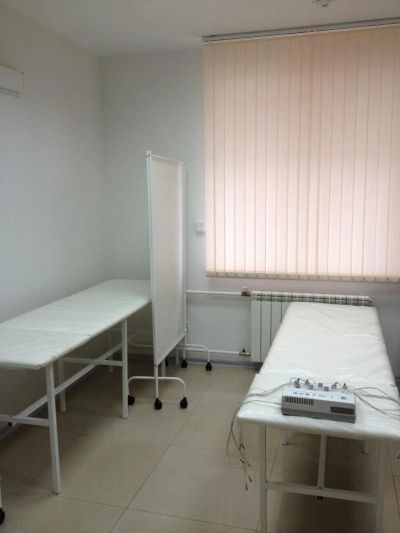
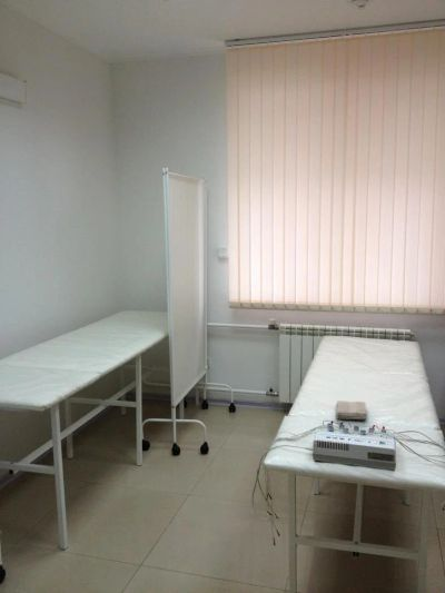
+ washcloth (350, 408)
